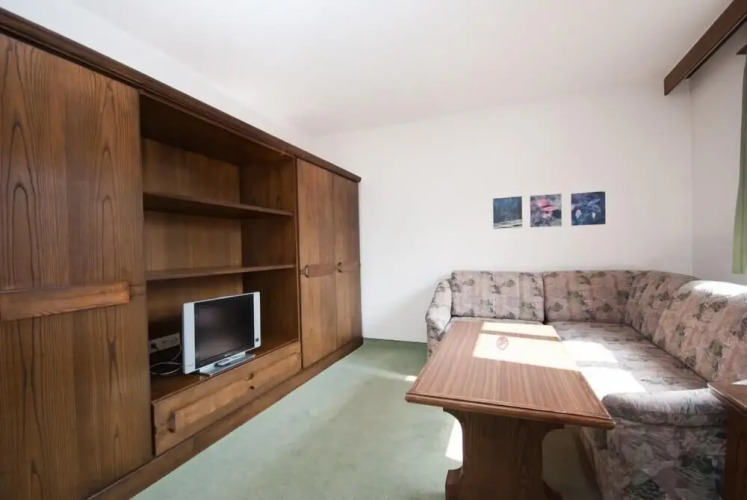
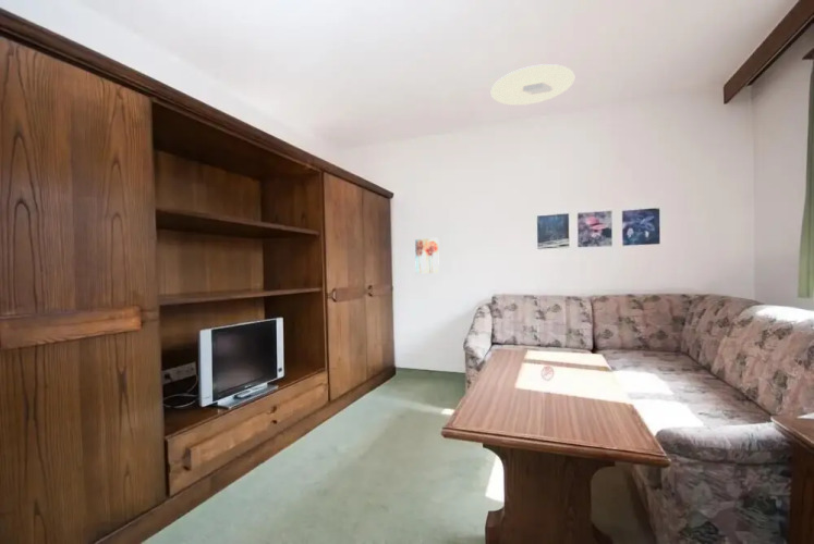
+ ceiling light (531, 83)
+ wall art (426, 256)
